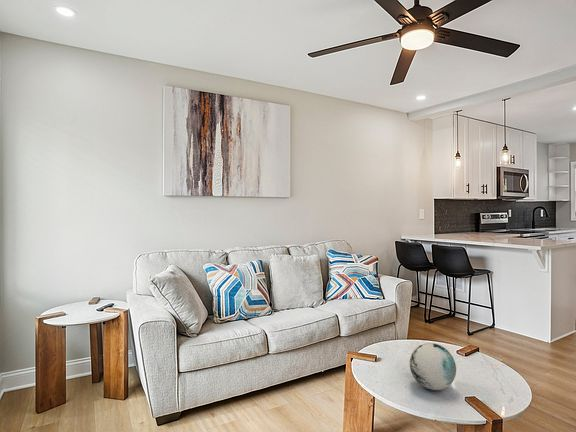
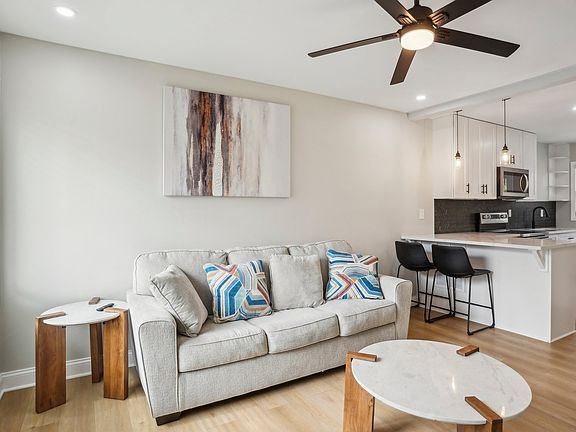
- decorative orb (432, 366)
